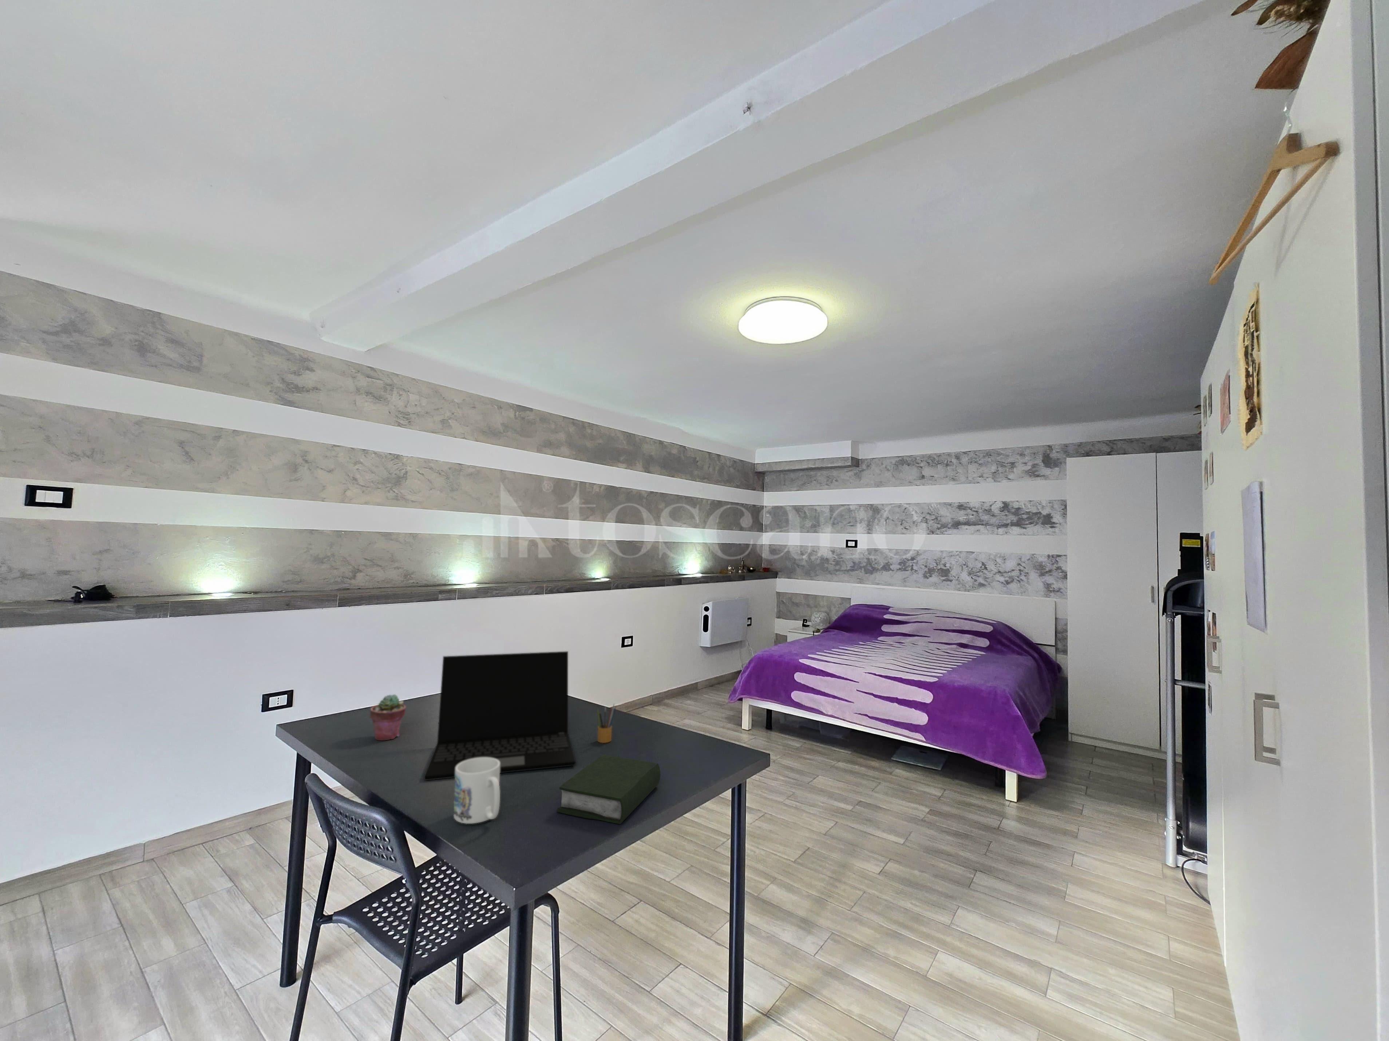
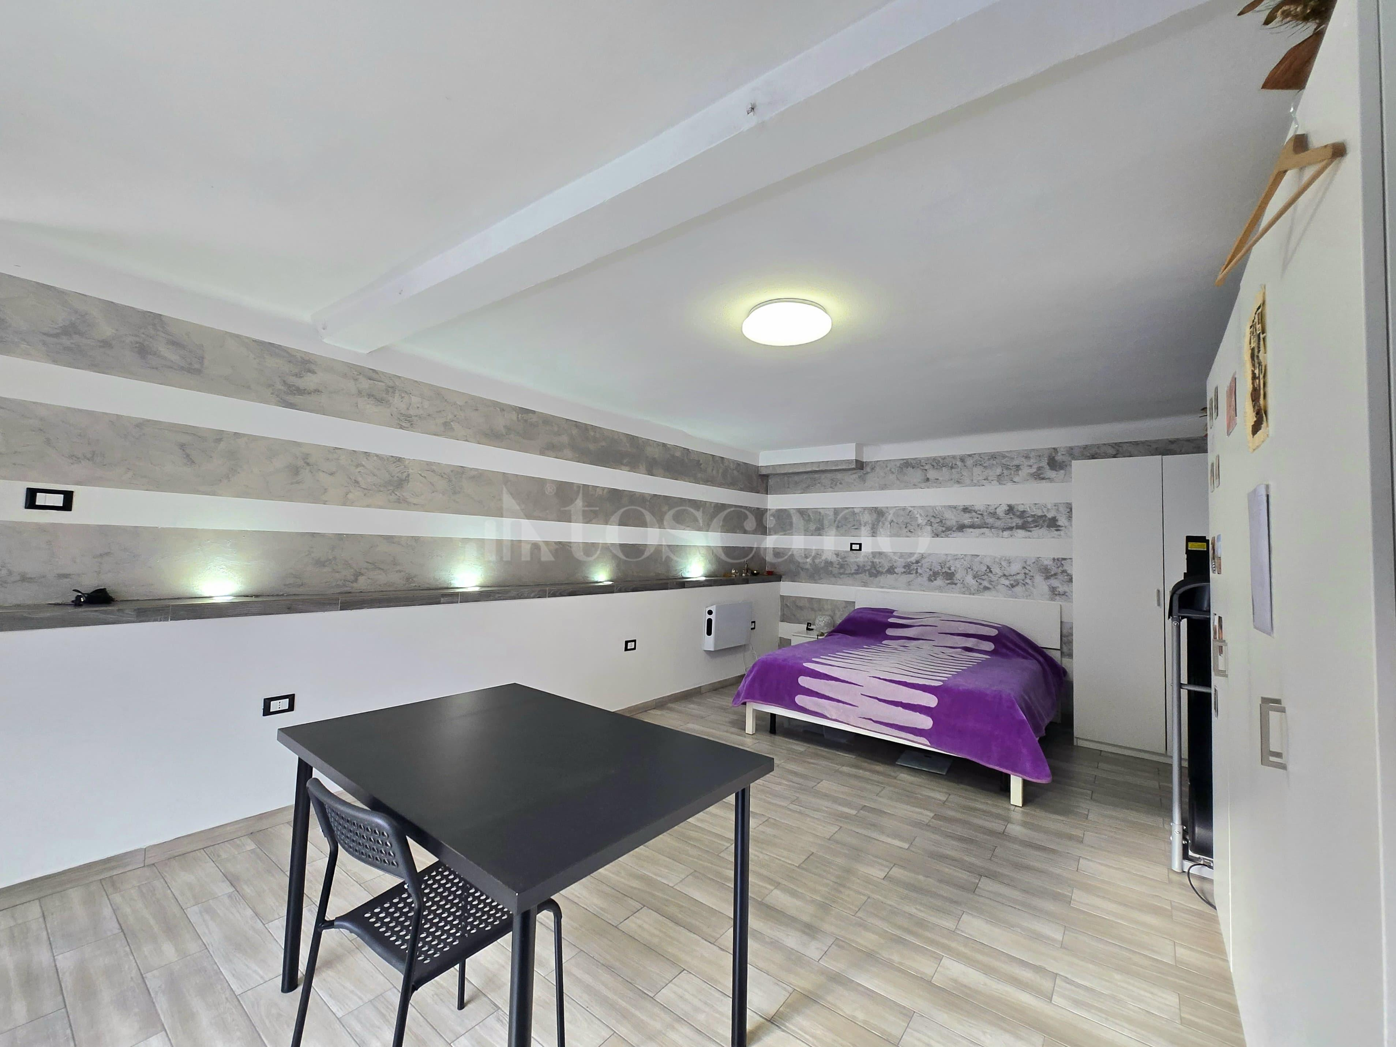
- potted succulent (387, 716)
- book (611, 786)
- laptop (505, 707)
- pencil box (605, 723)
- mug (481, 792)
